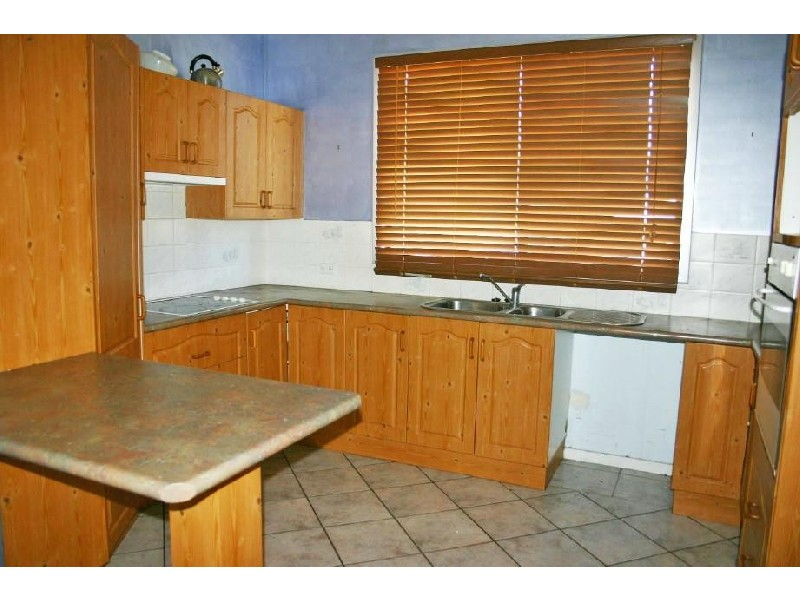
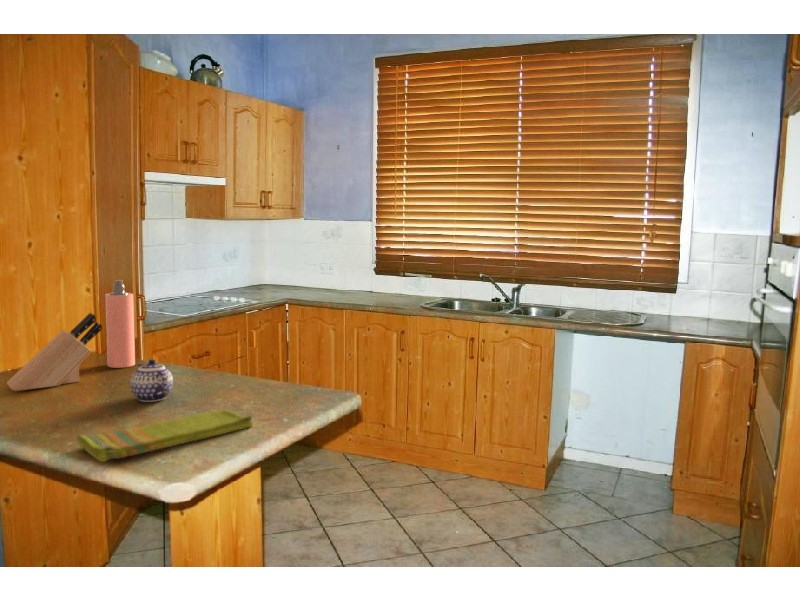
+ dish towel (168, 429)
+ spray bottle (120, 322)
+ knife block (56, 349)
+ teapot (152, 379)
